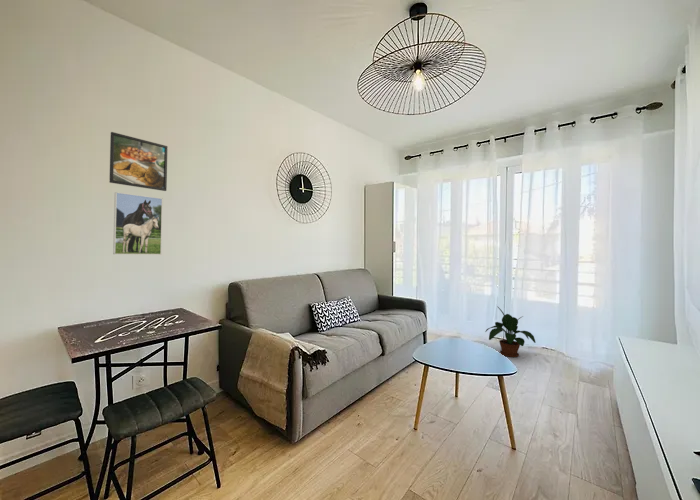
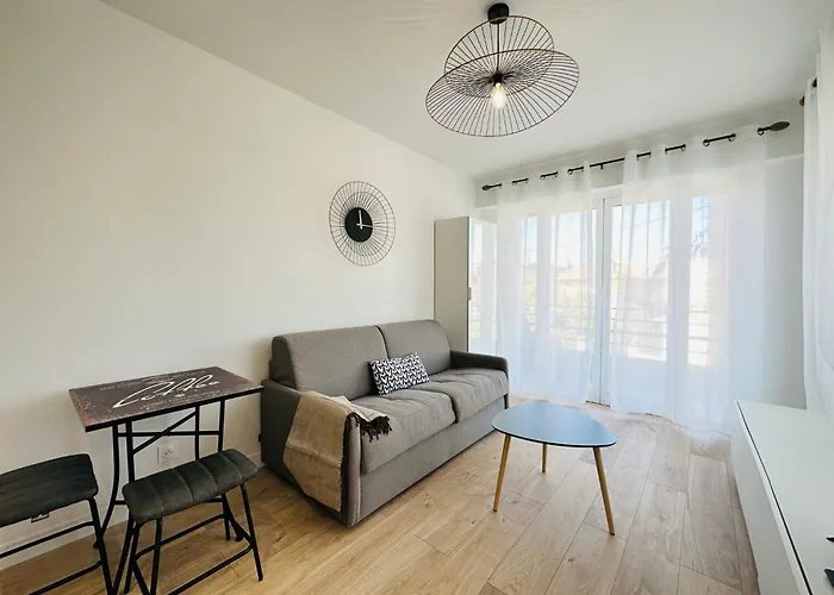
- potted plant (509, 330)
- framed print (140, 163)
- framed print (138, 225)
